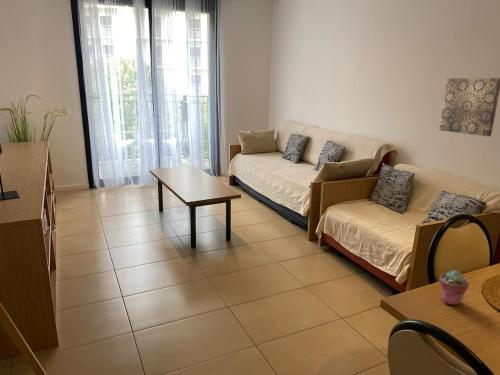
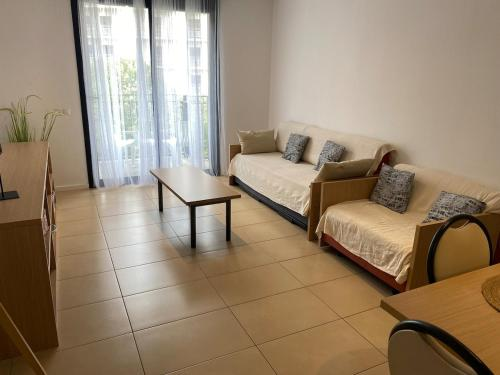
- wall art (468, 106)
- potted succulent (453, 285)
